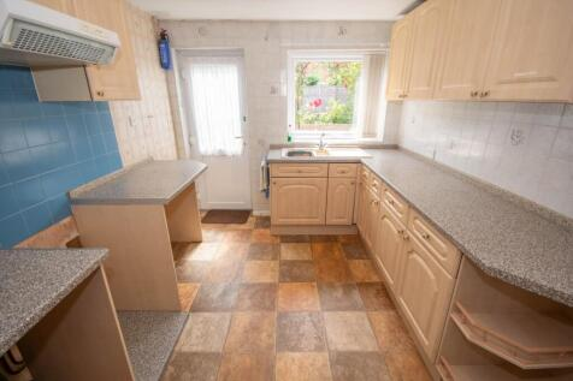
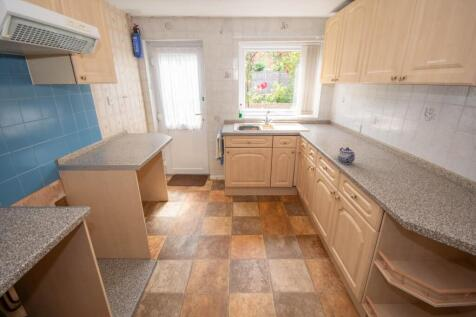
+ teapot (346, 154)
